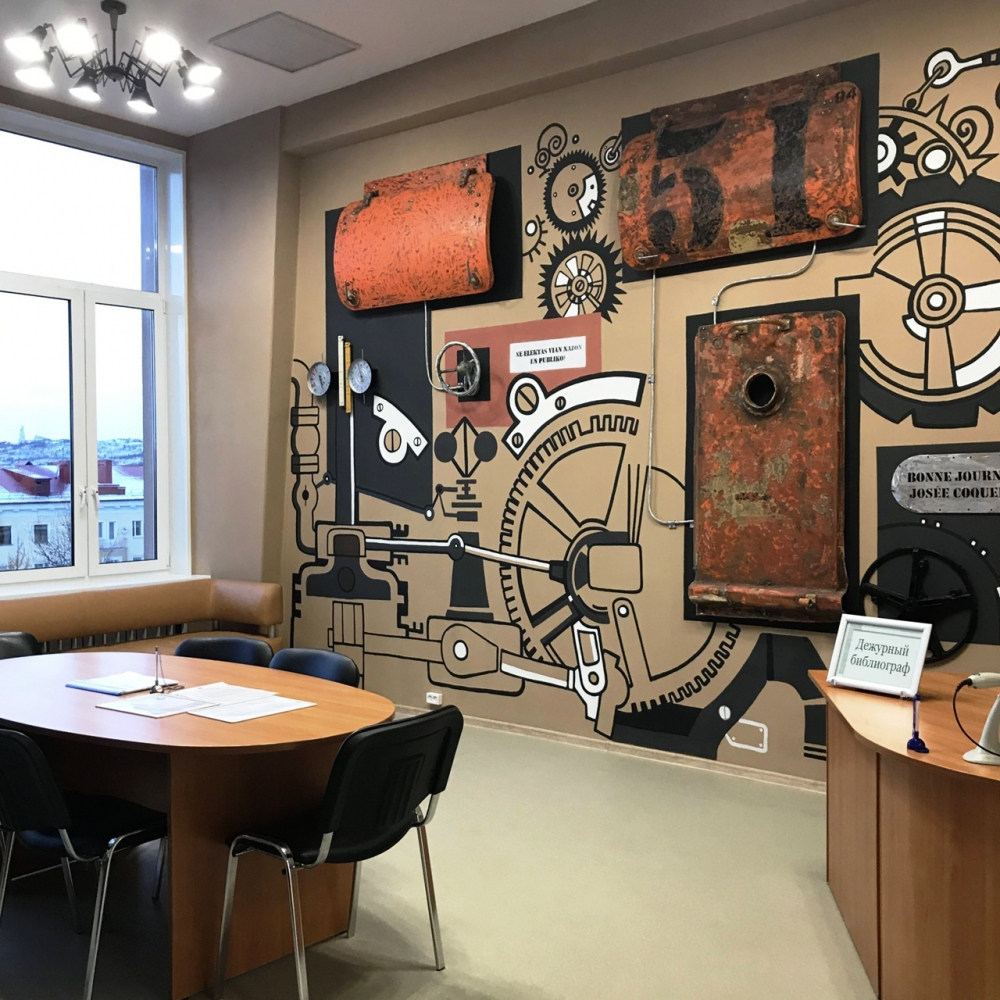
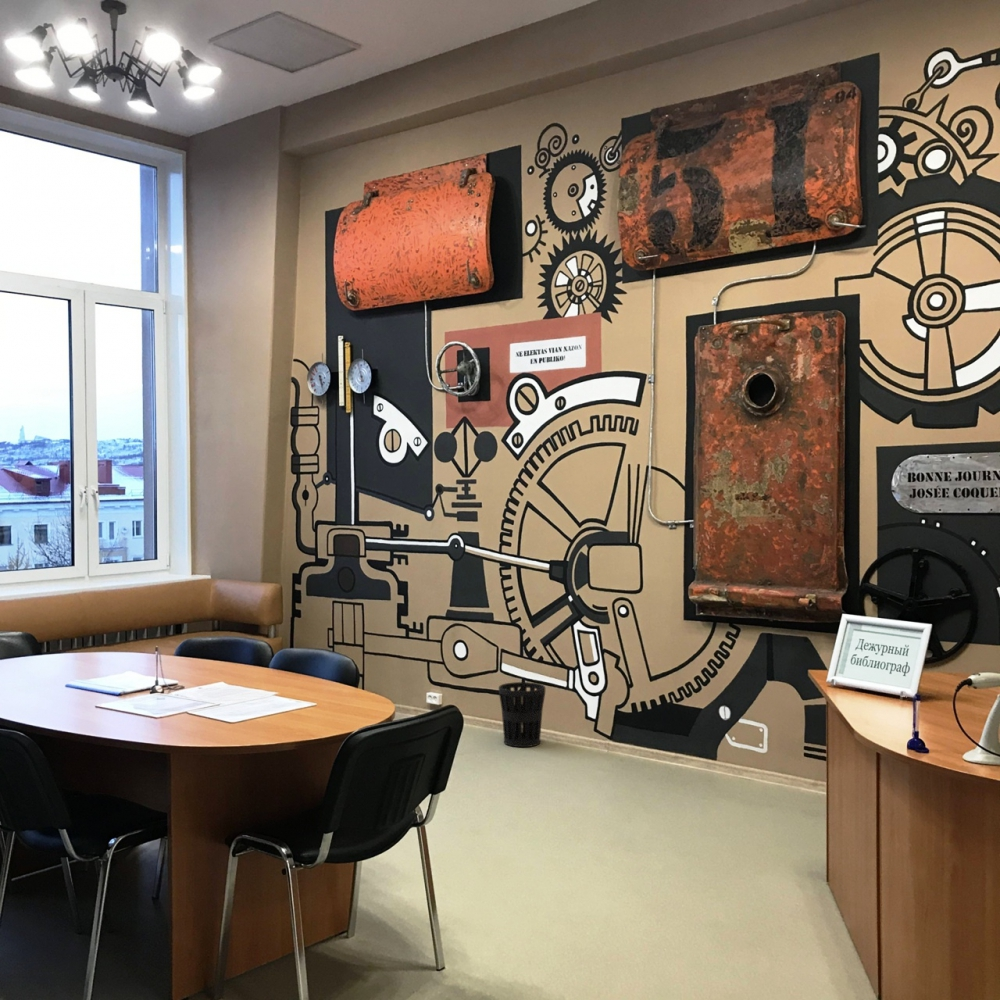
+ wastebasket (522, 714)
